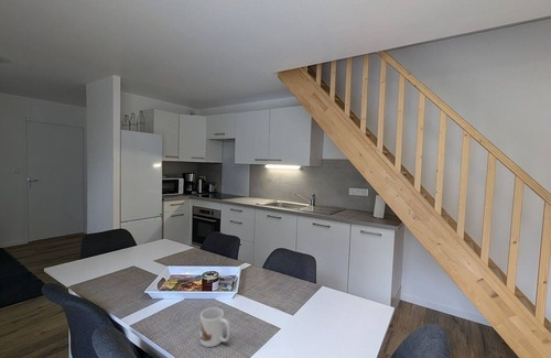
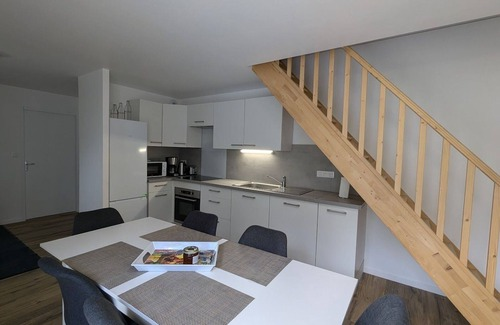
- mug (215, 327)
